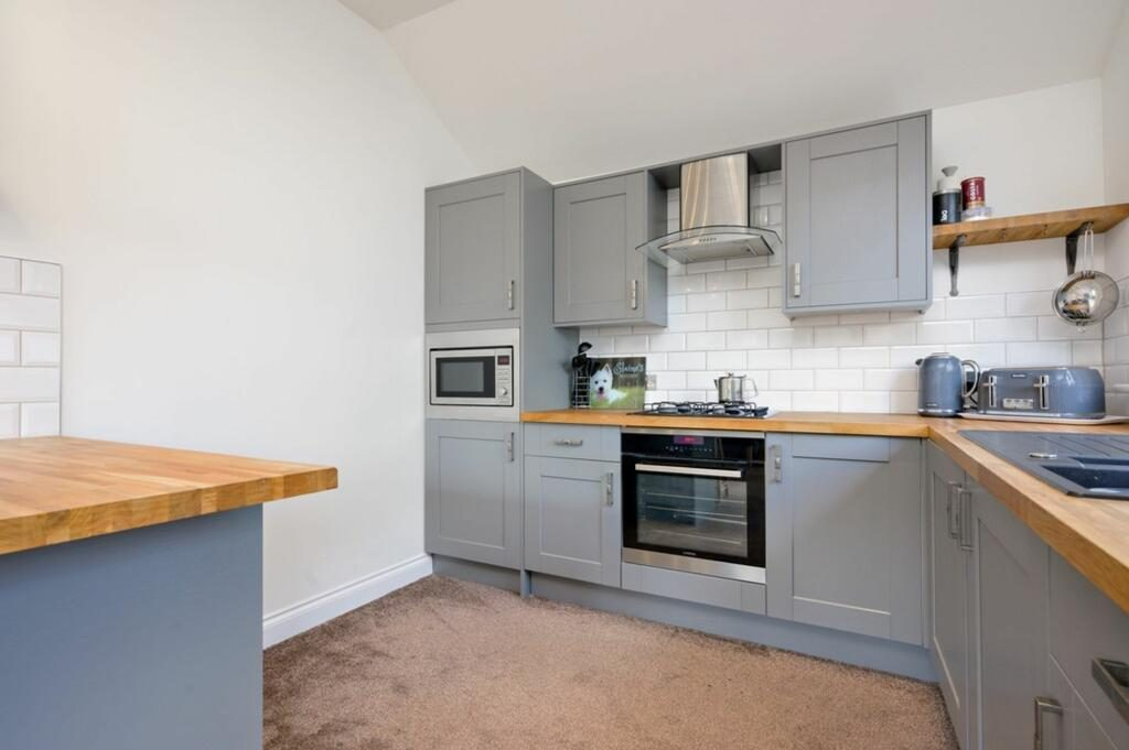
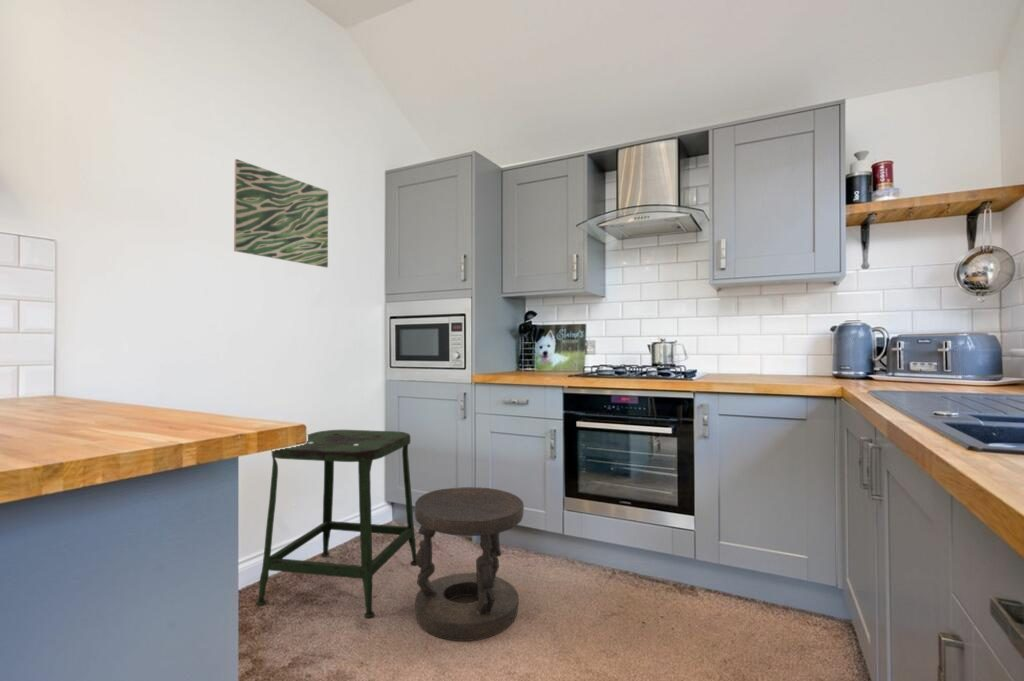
+ wall art (285, 218)
+ stool (344, 522)
+ stool (476, 560)
